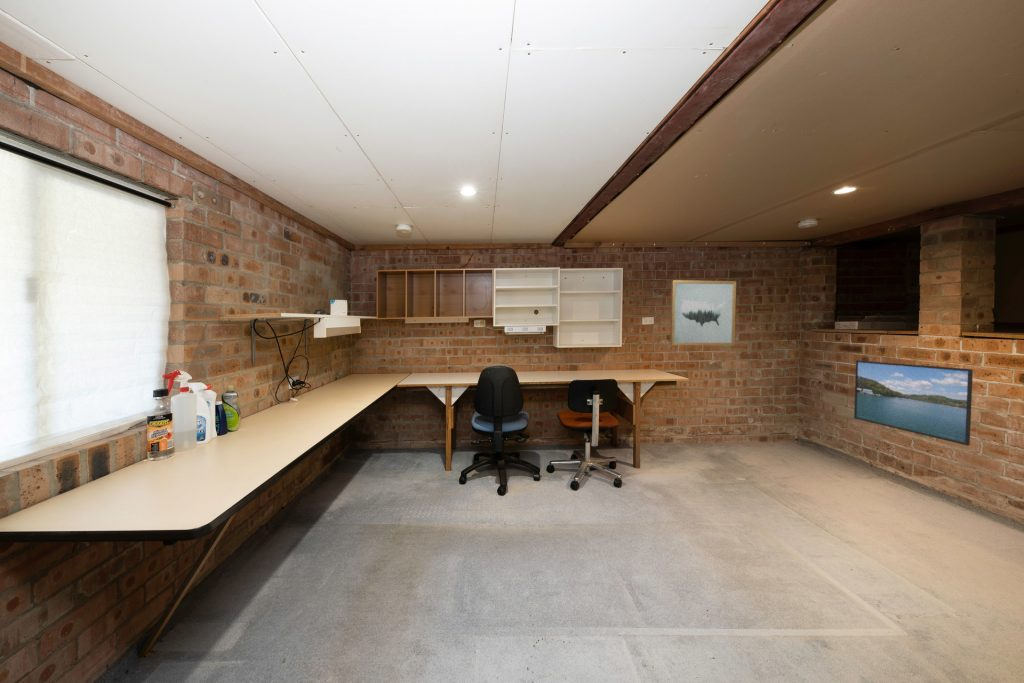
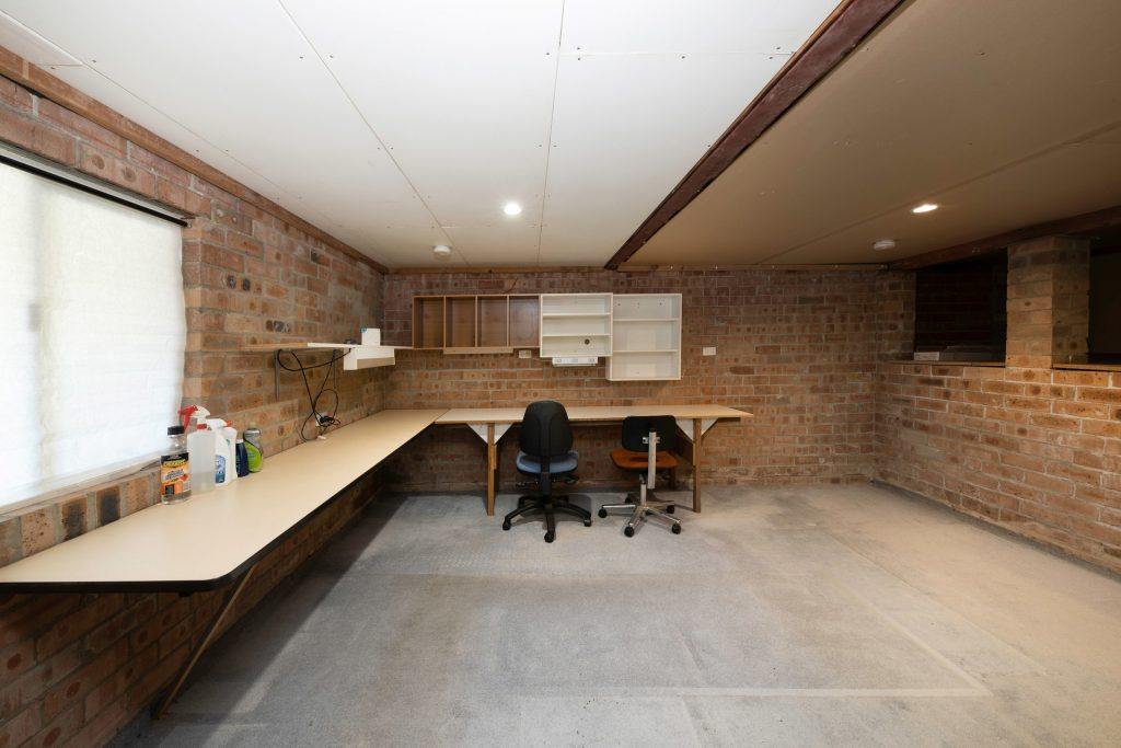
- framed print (905, 397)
- wall art (703, 313)
